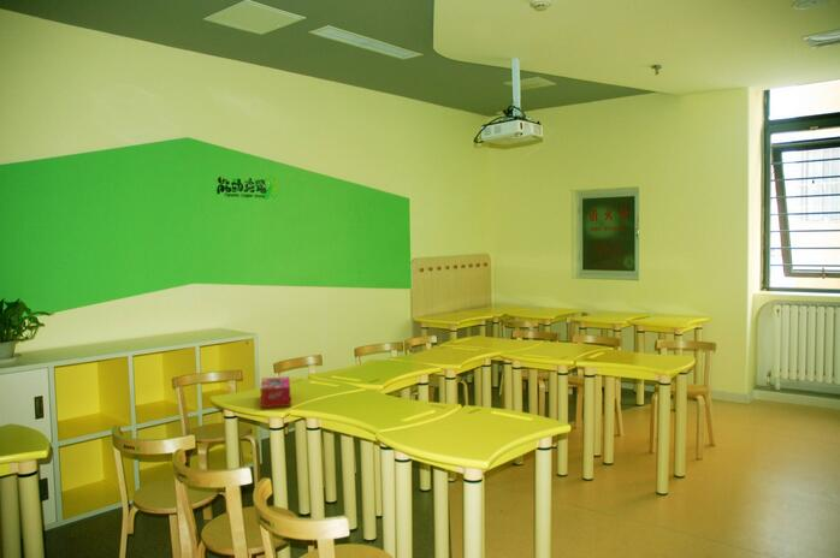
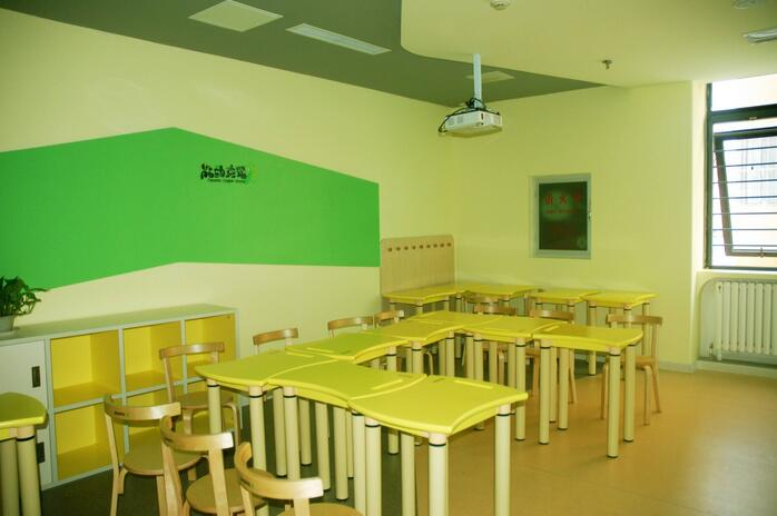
- tissue box (276, 391)
